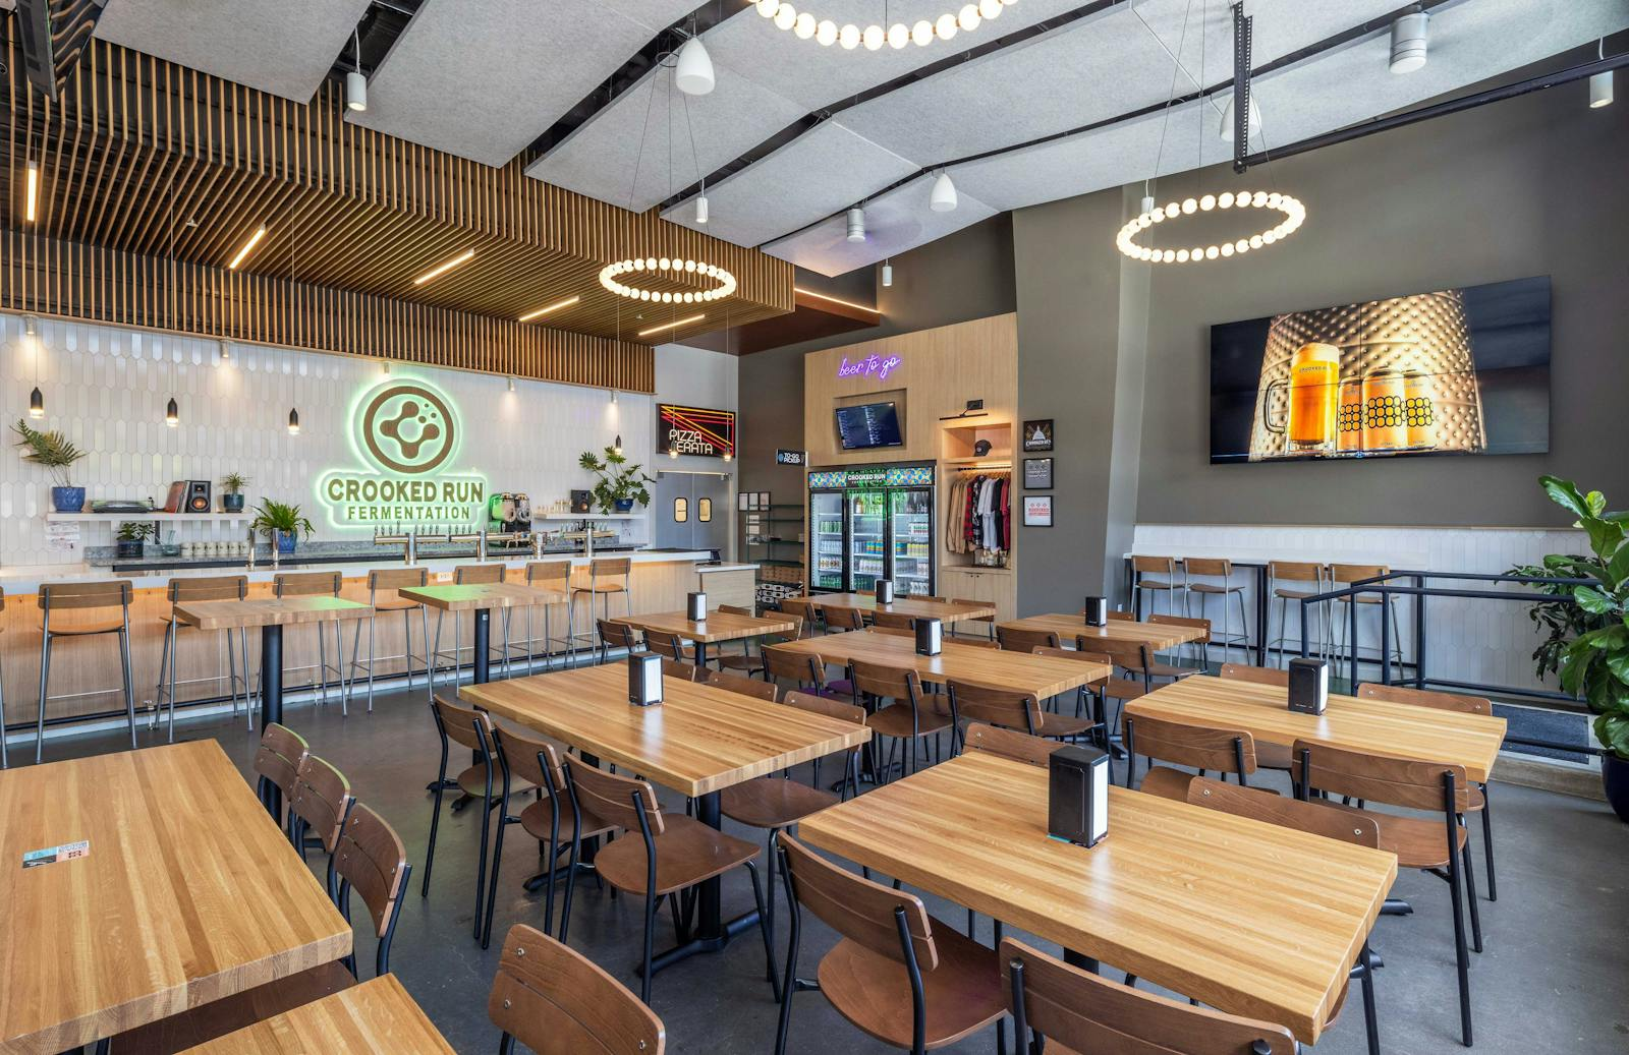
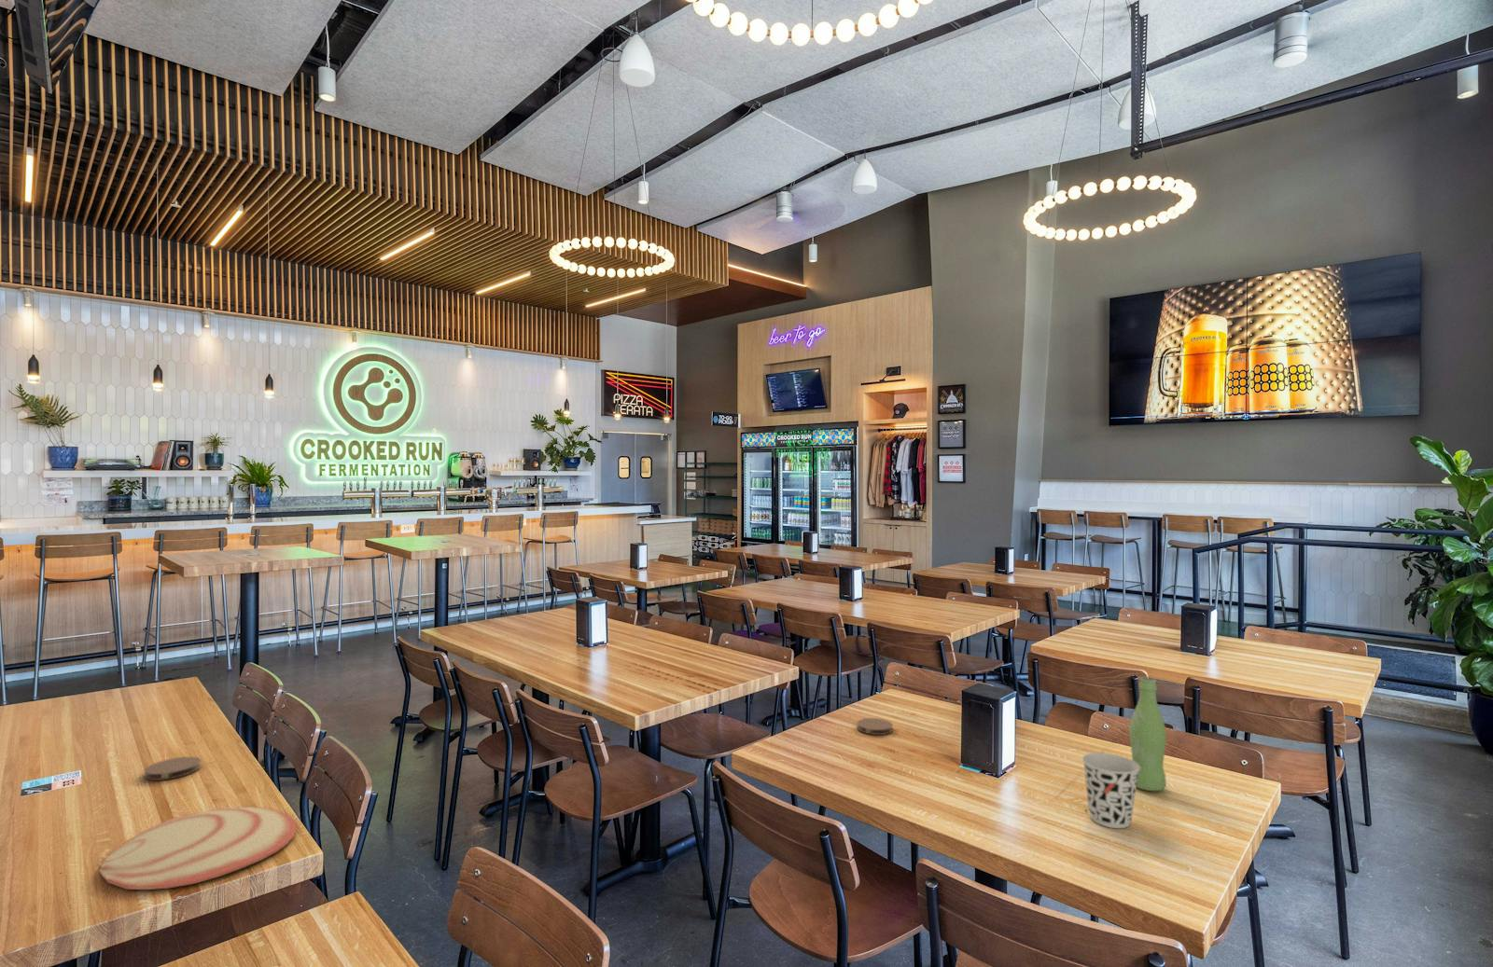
+ cup (1110, 791)
+ coaster (874, 726)
+ plate (205, 838)
+ coaster (173, 768)
+ bottle (1148, 733)
